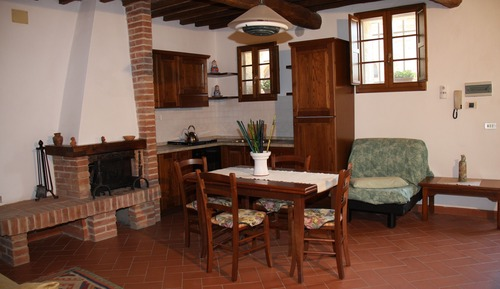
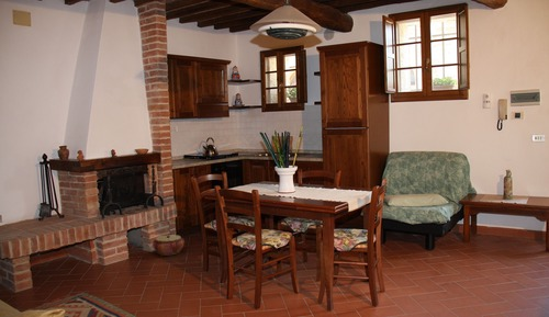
+ woven basket (168, 244)
